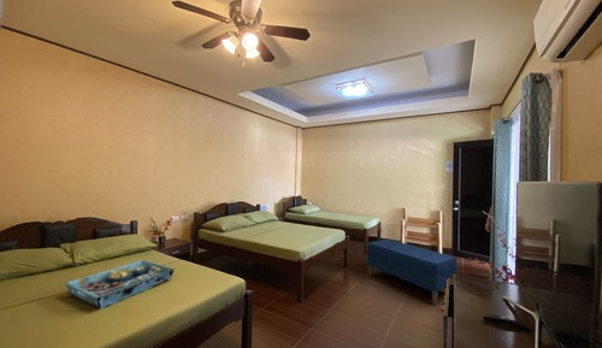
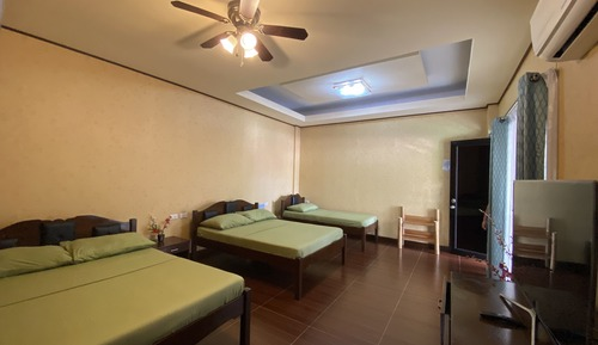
- serving tray (123, 279)
- bench (407, 266)
